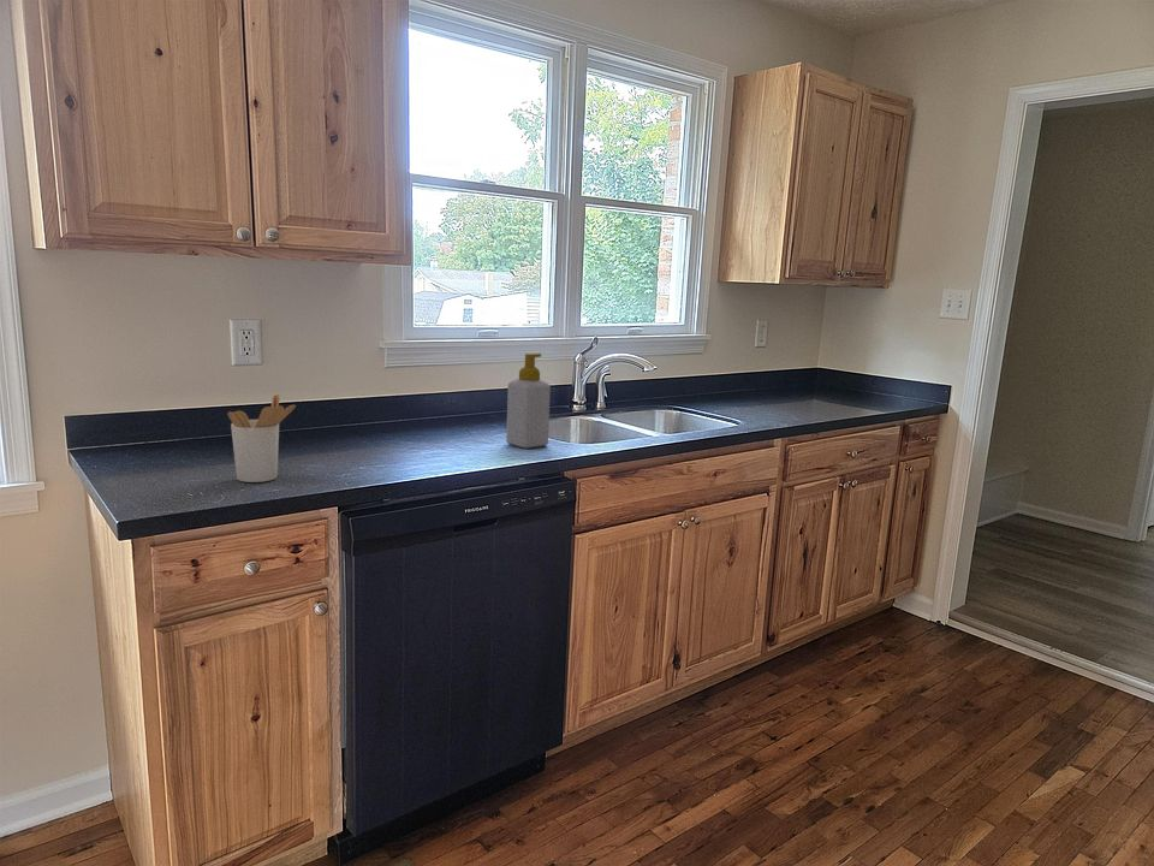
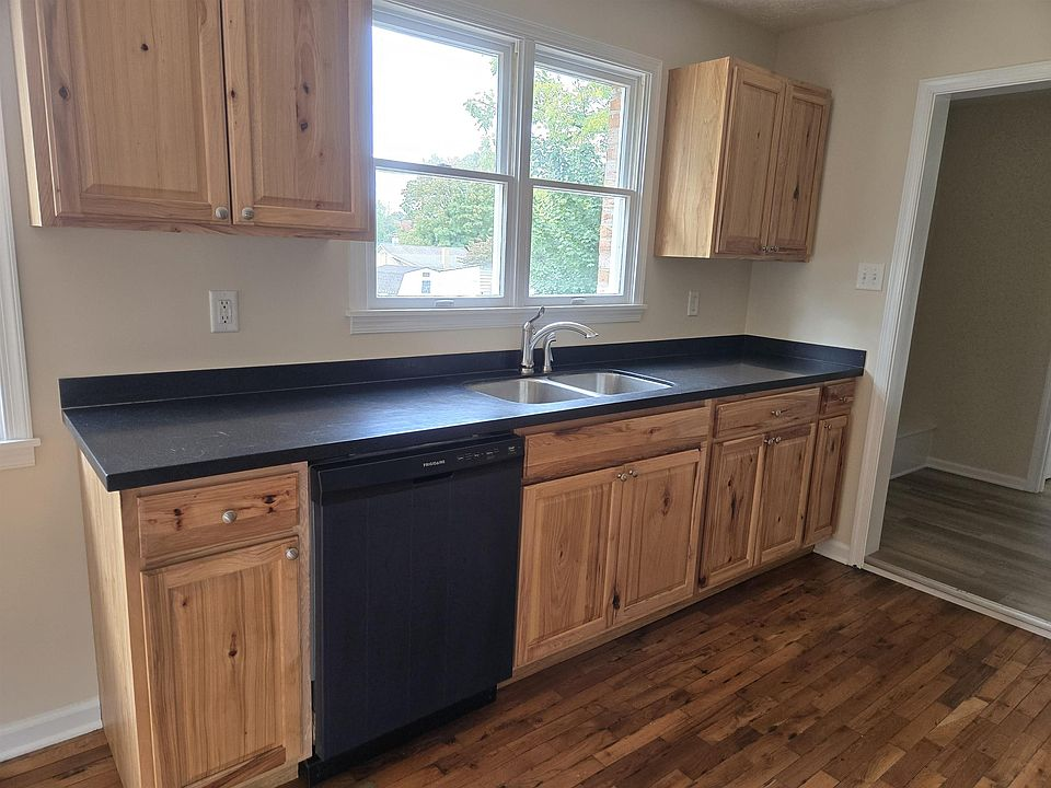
- utensil holder (263, 439)
- soap bottle (528, 399)
